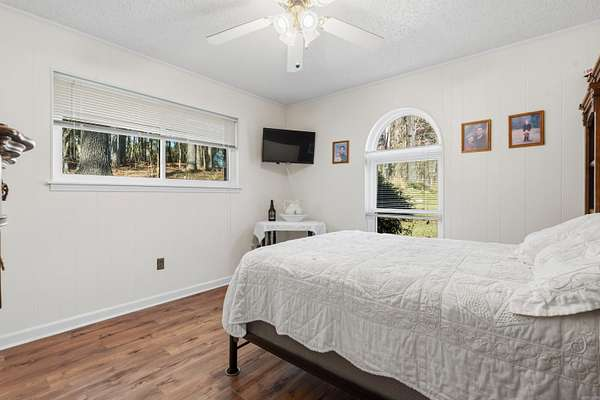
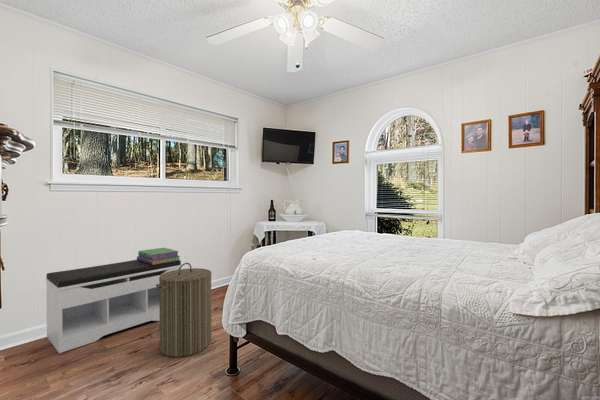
+ laundry hamper (186, 303)
+ bench (119, 294)
+ stack of books (158, 255)
